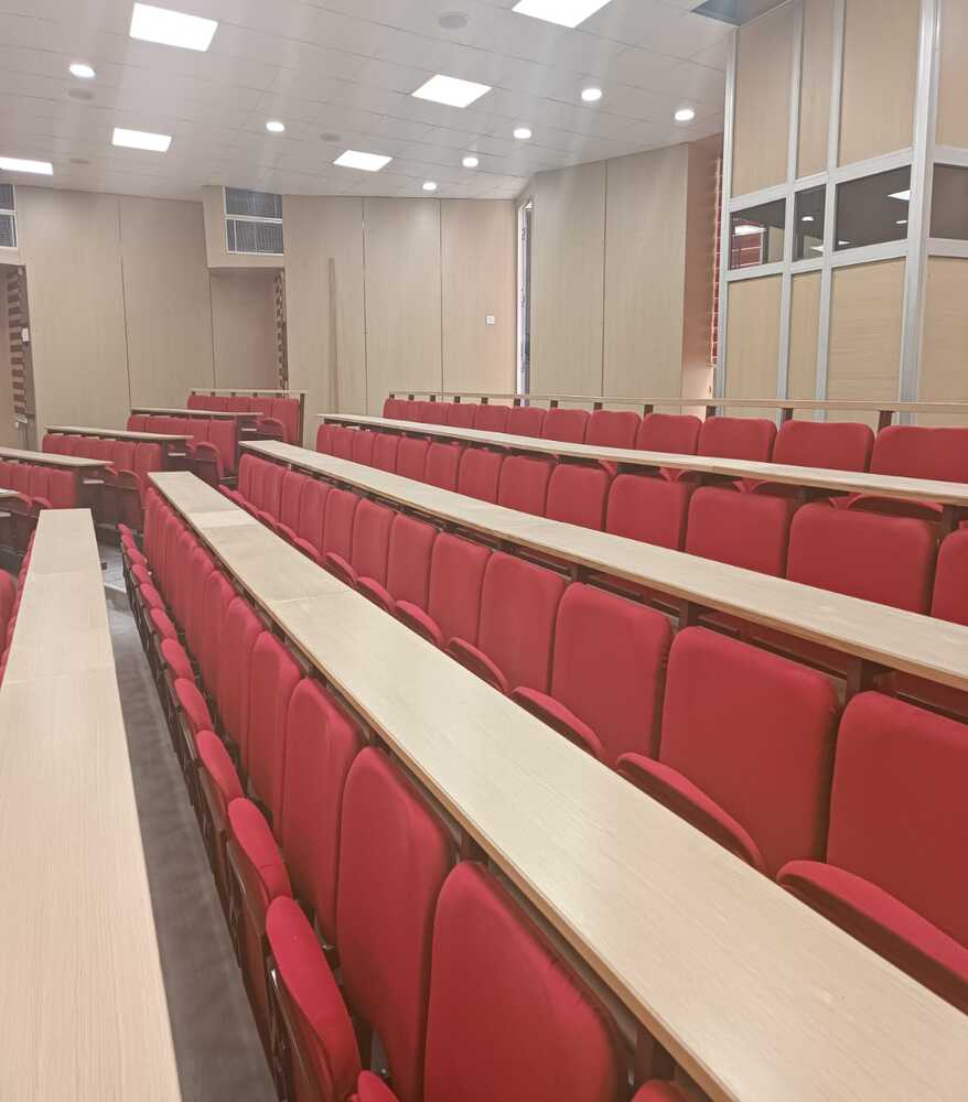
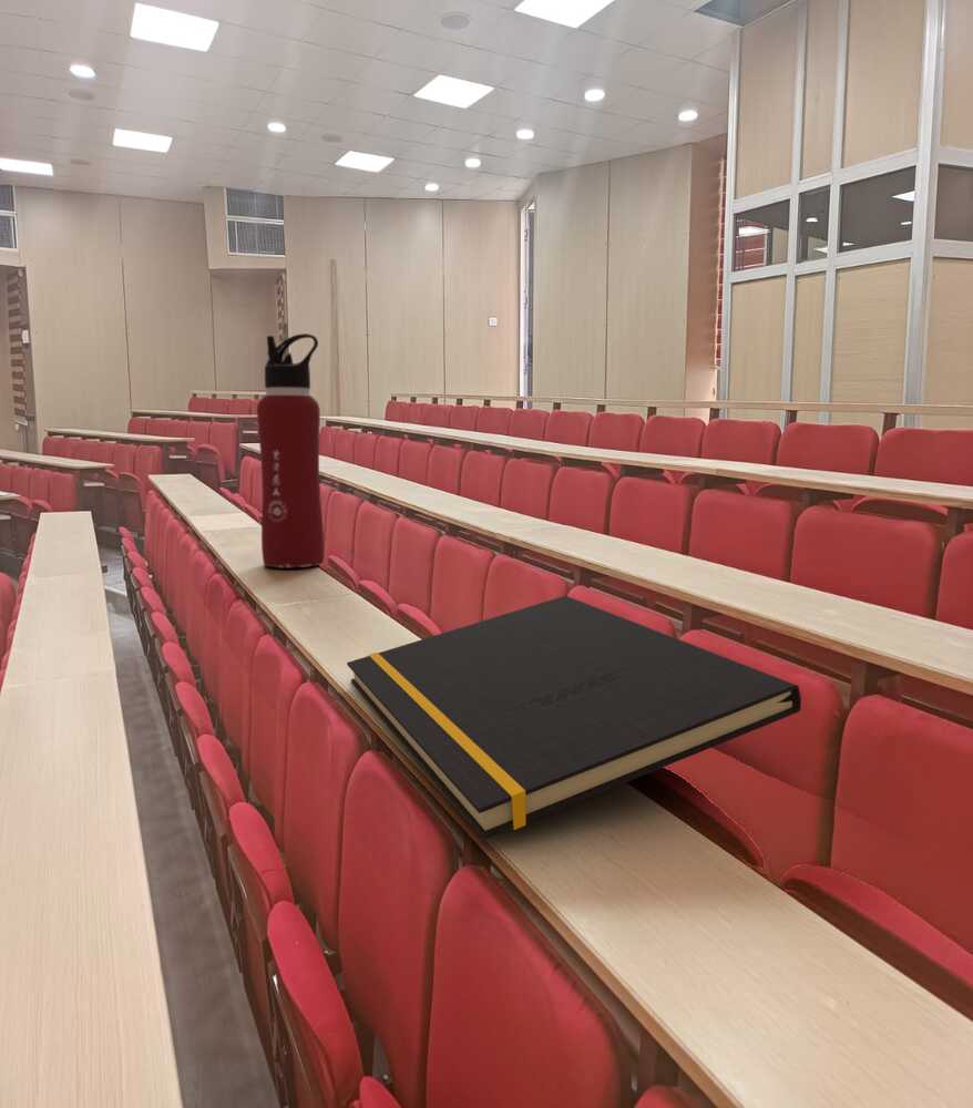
+ water bottle (290, 451)
+ notepad (536, 683)
